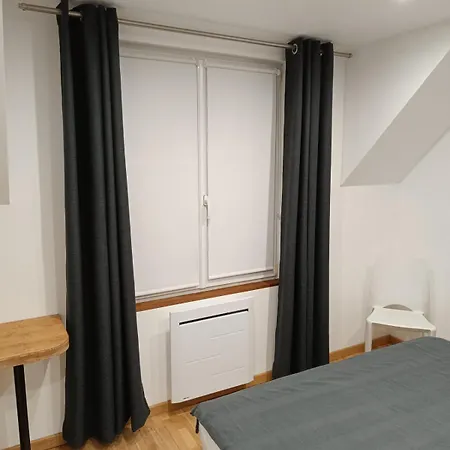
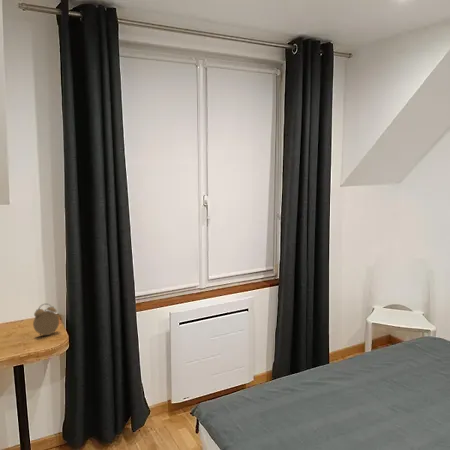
+ alarm clock (45, 319)
